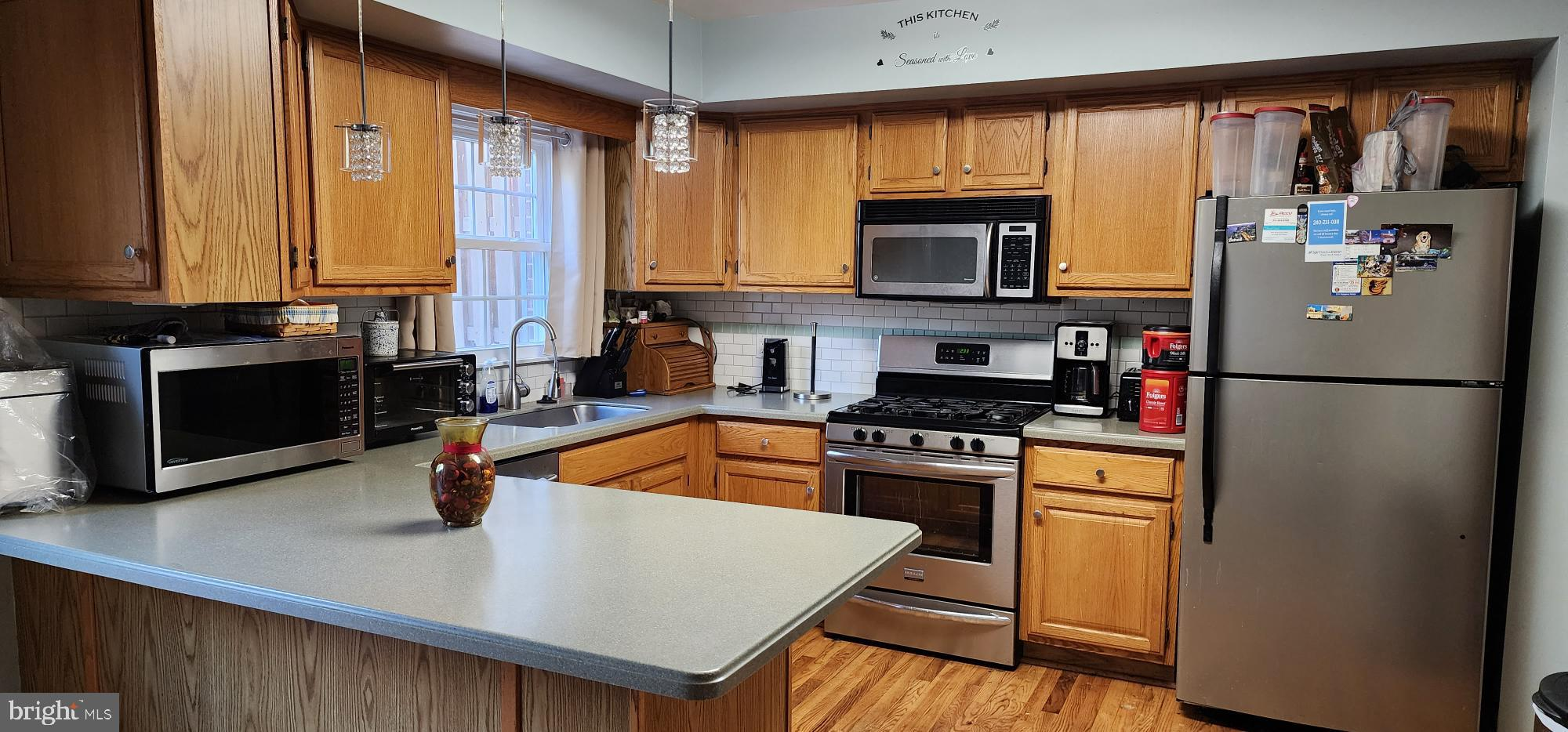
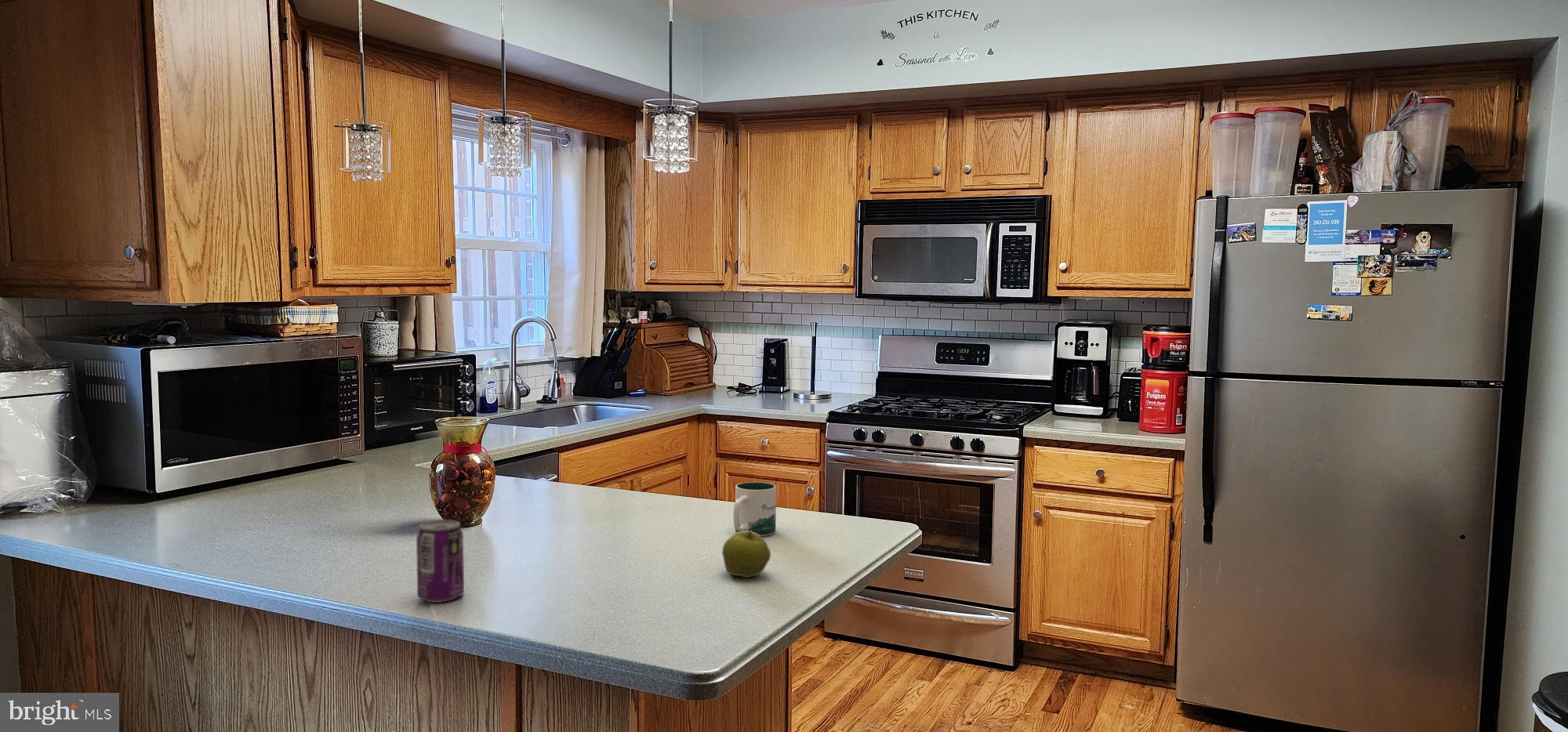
+ mug (750, 510)
+ apple (746, 552)
+ beverage can (440, 561)
